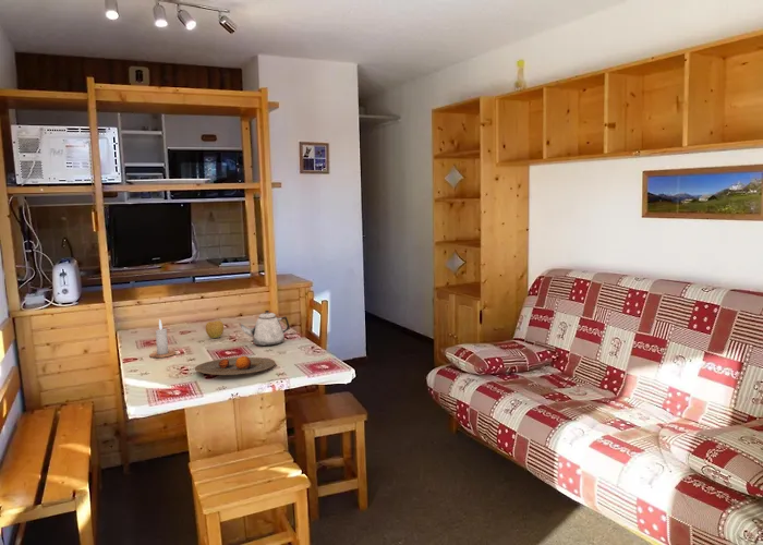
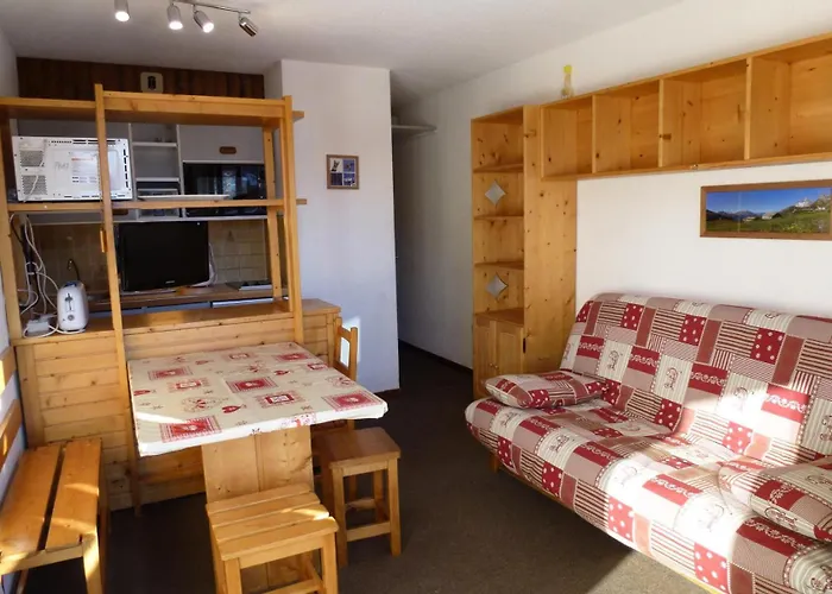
- plate (235, 362)
- candle (161, 336)
- teapot (264, 327)
- apple (214, 329)
